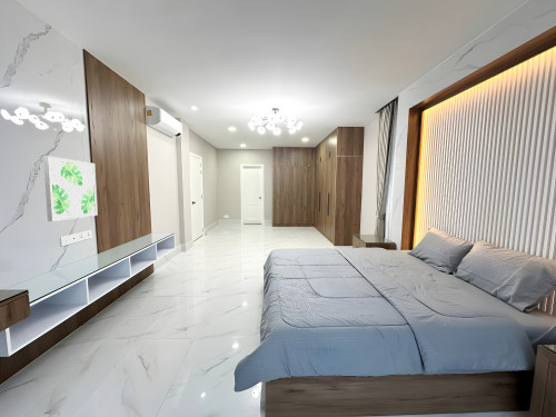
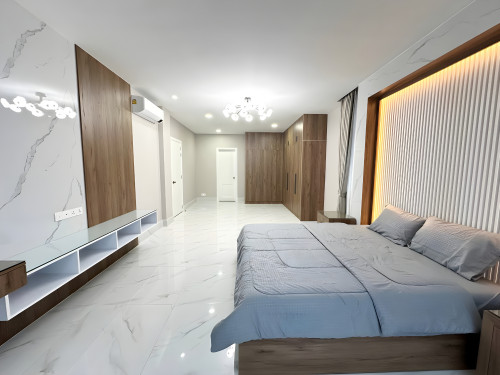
- wall art (73, 189)
